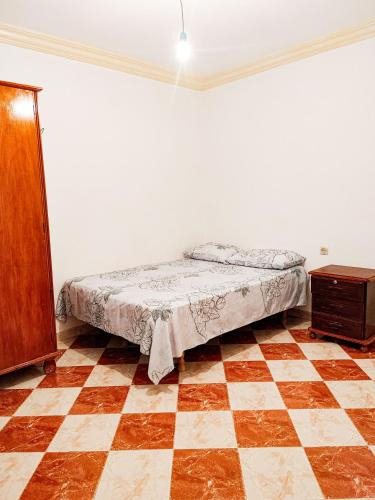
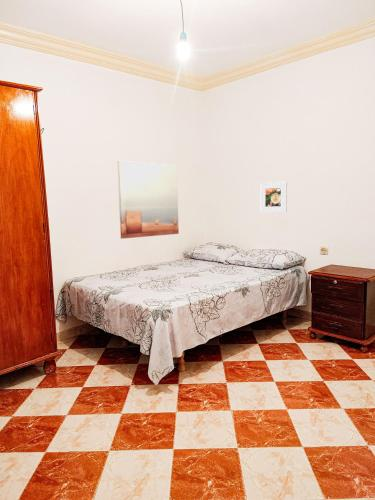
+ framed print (273, 197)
+ wall art (150, 200)
